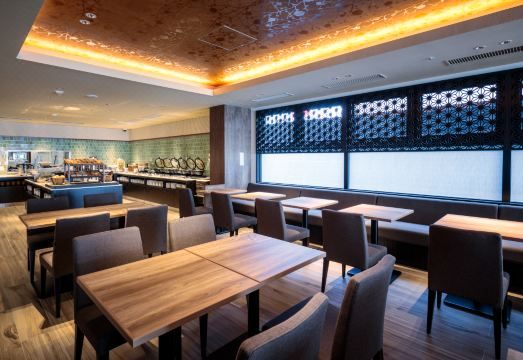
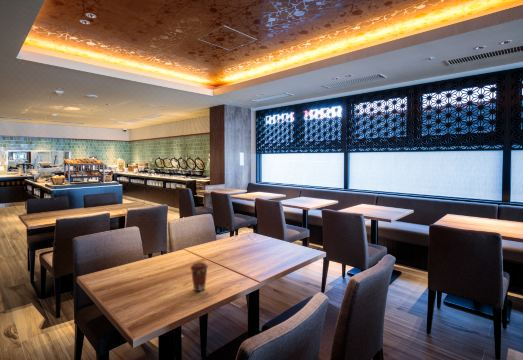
+ coffee cup (199, 276)
